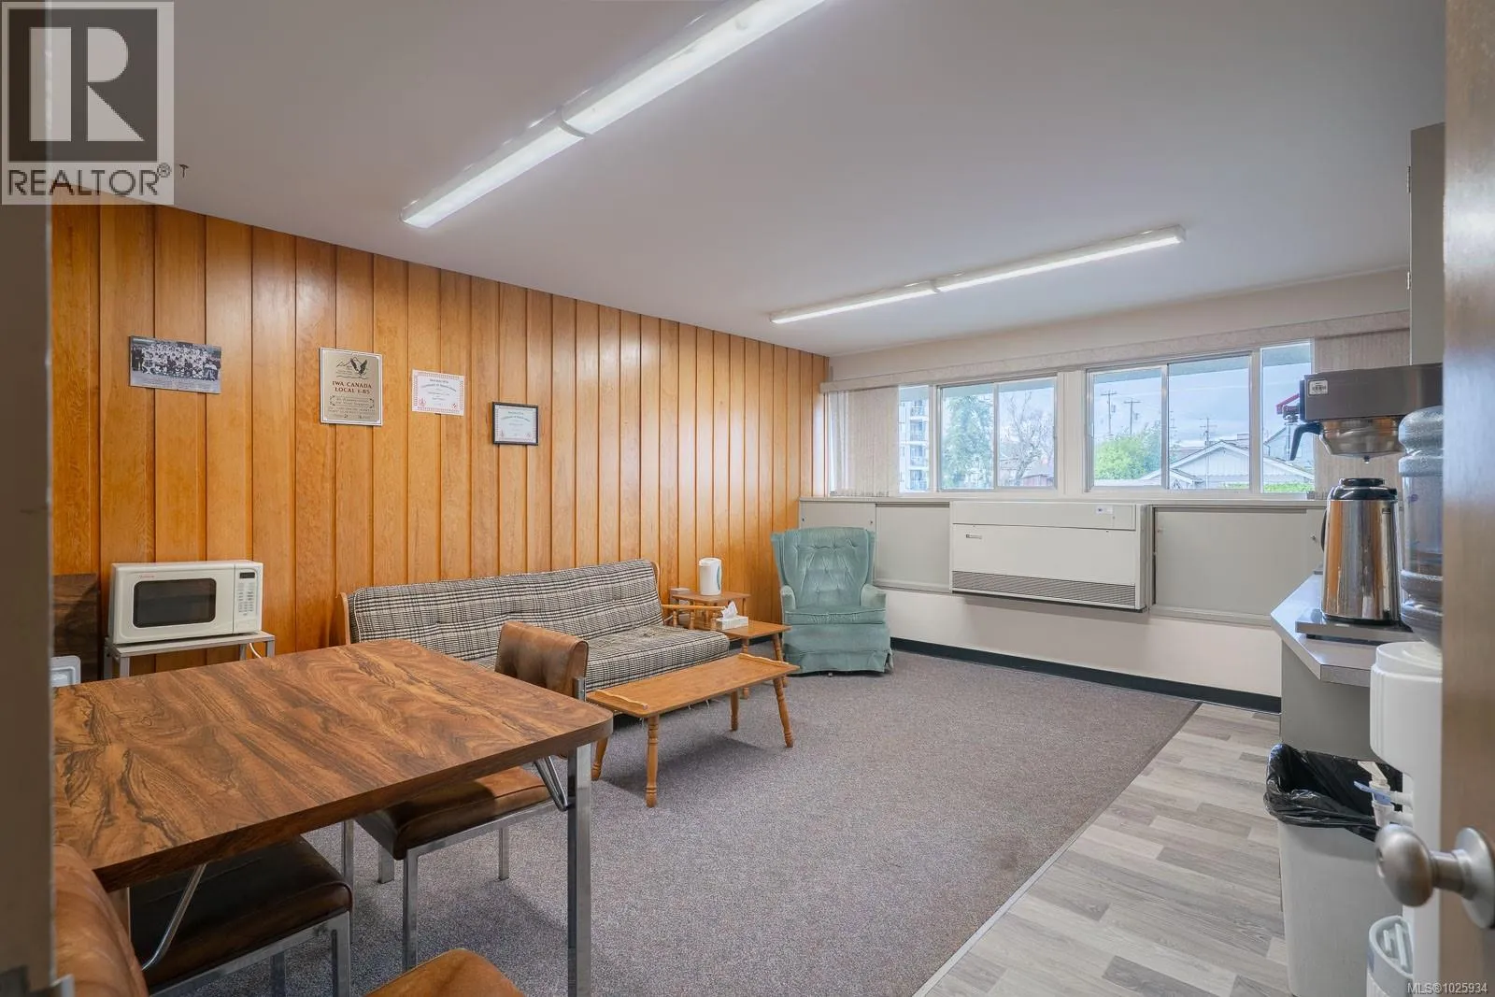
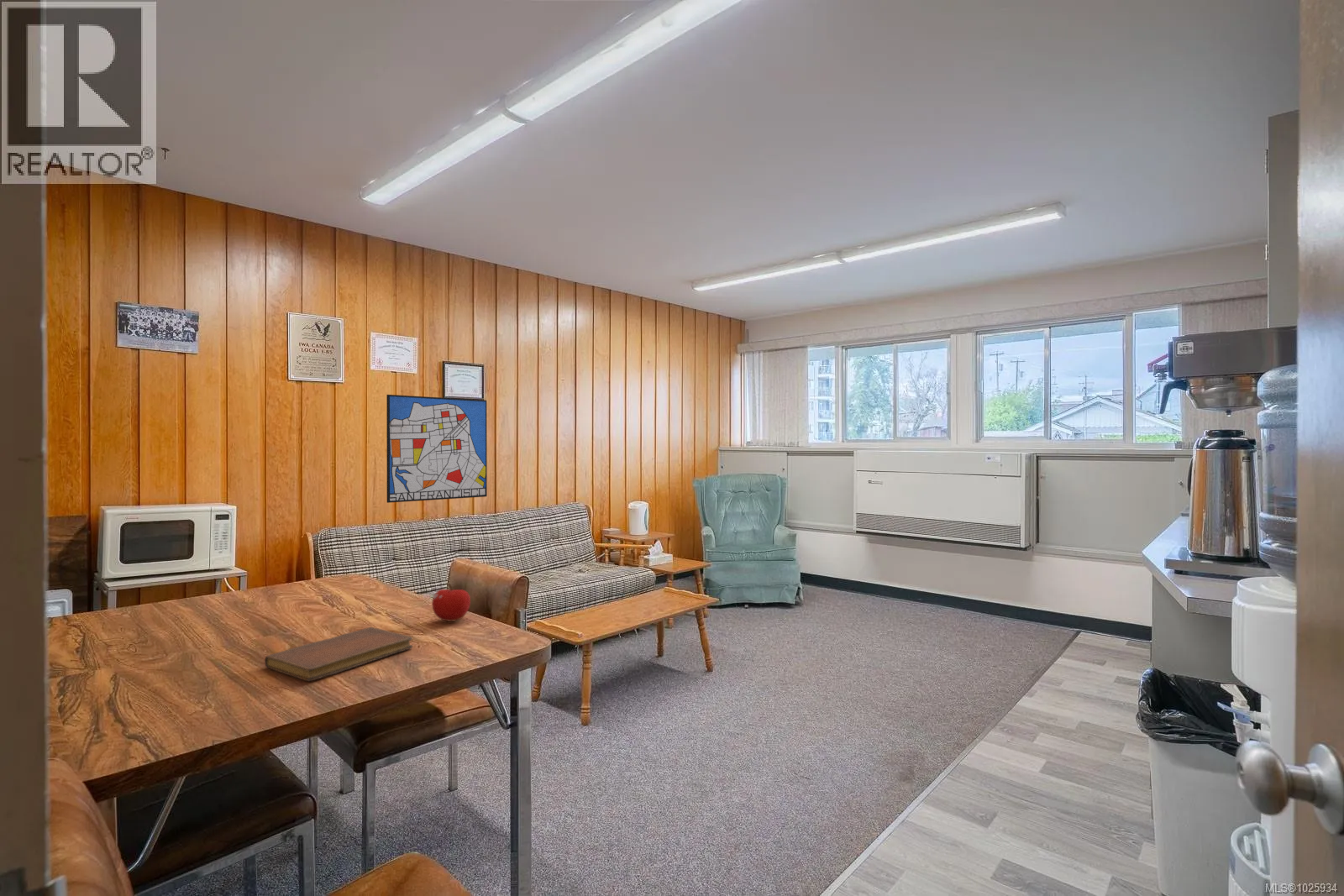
+ notebook (342, 651)
+ fruit (451, 601)
+ wall art (439, 448)
